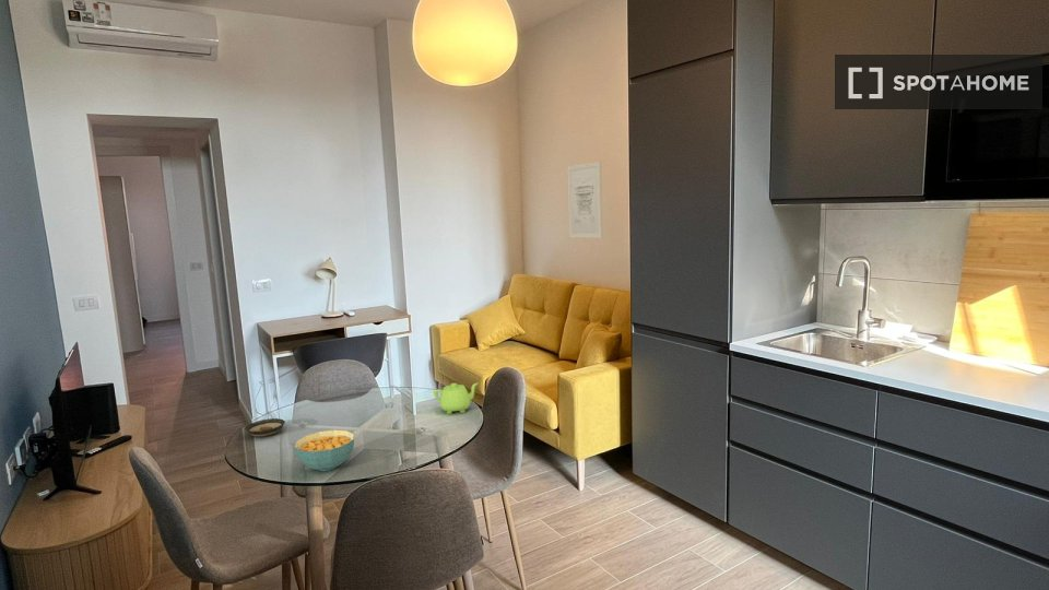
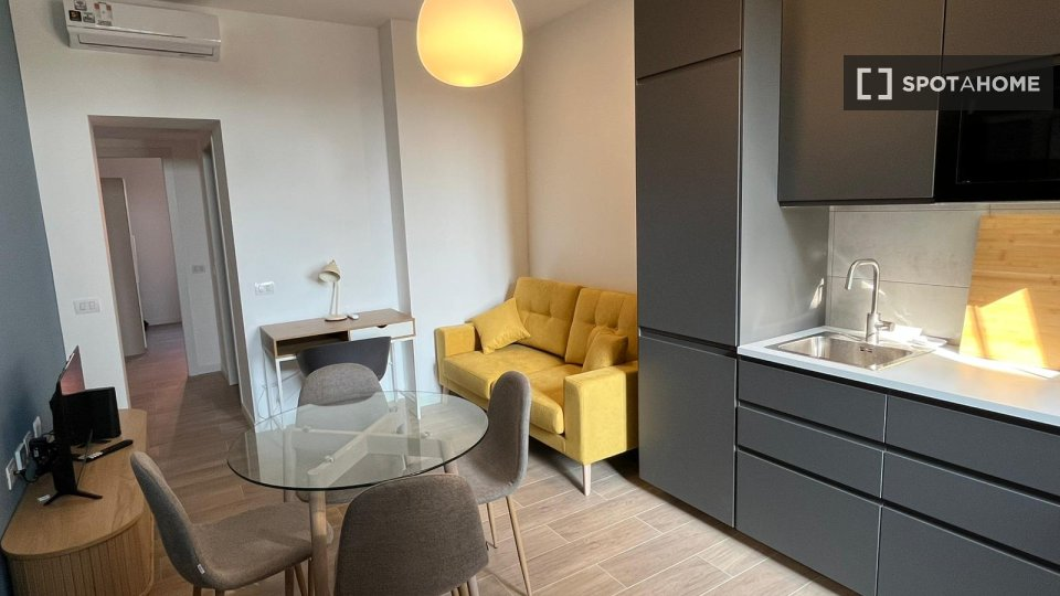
- cereal bowl (326, 453)
- saucer (266, 428)
- teapot (456, 397)
- wall art (584, 201)
